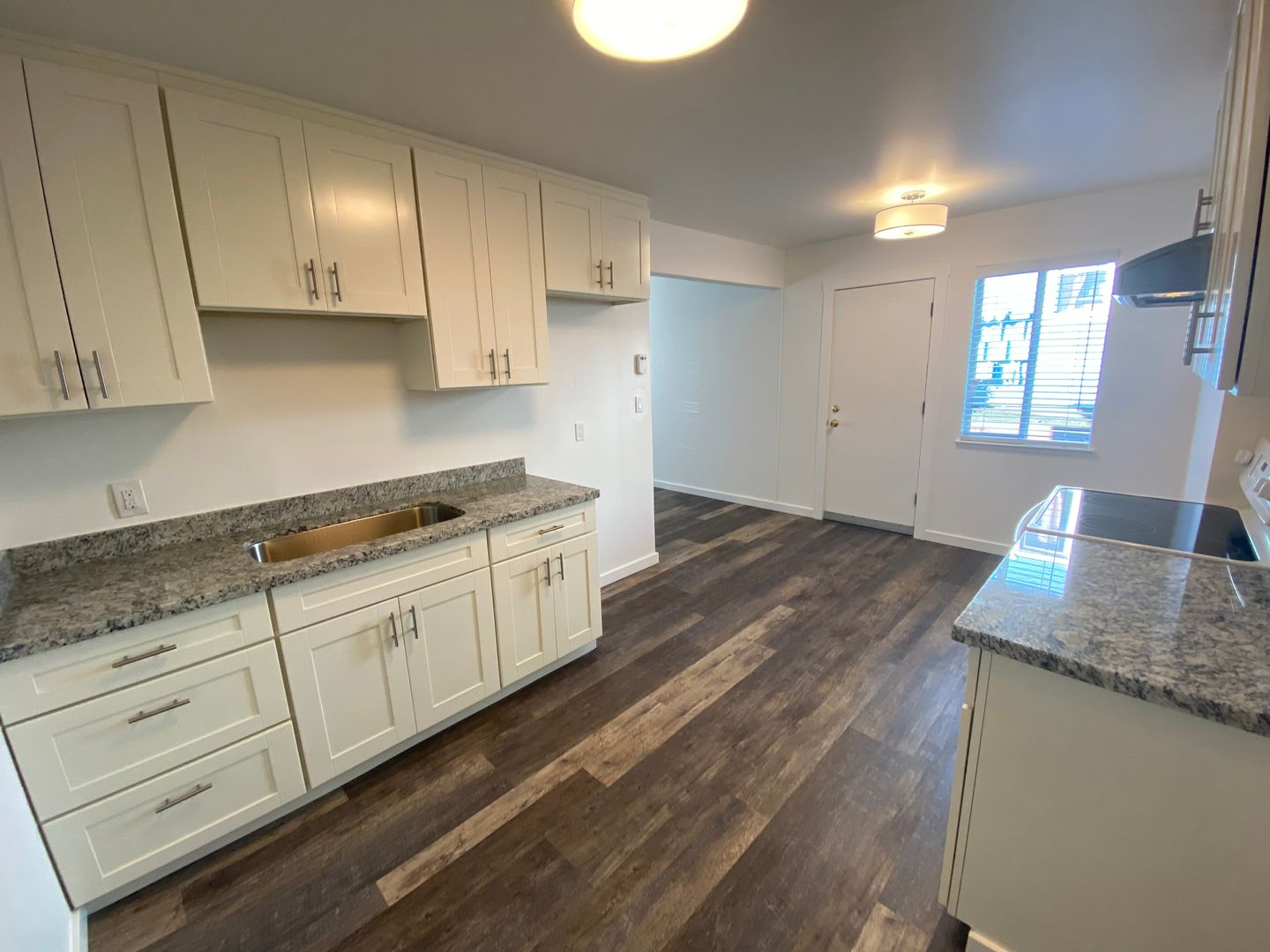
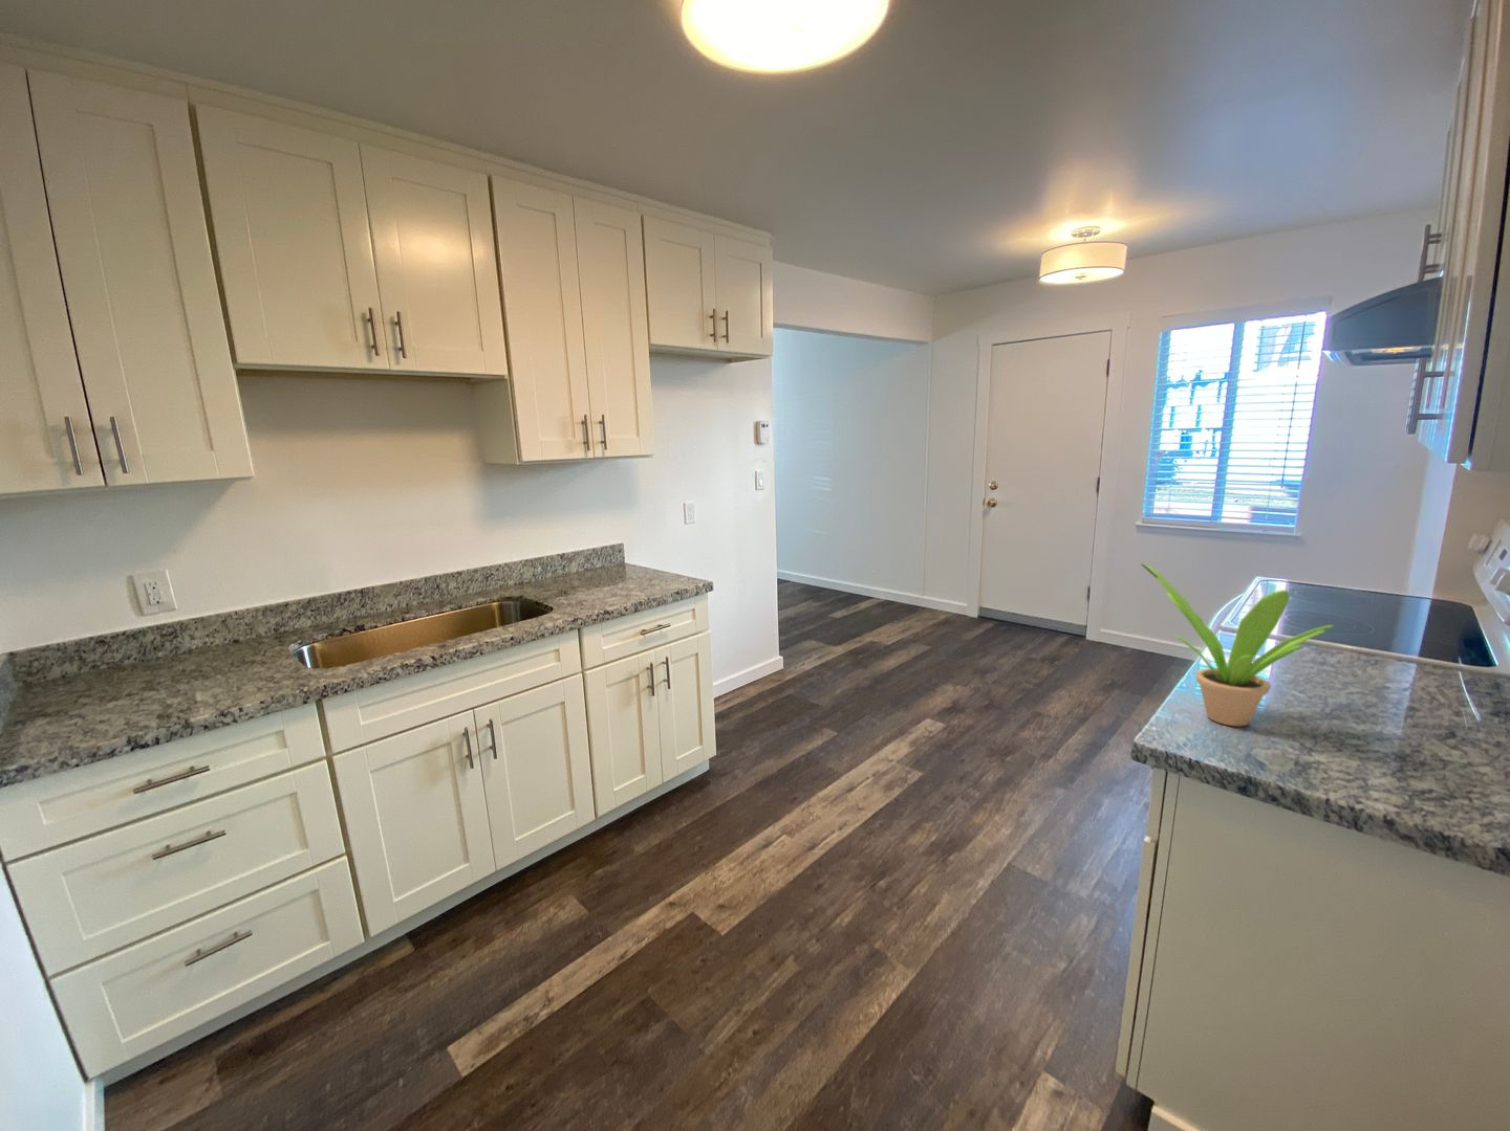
+ potted plant (1233, 645)
